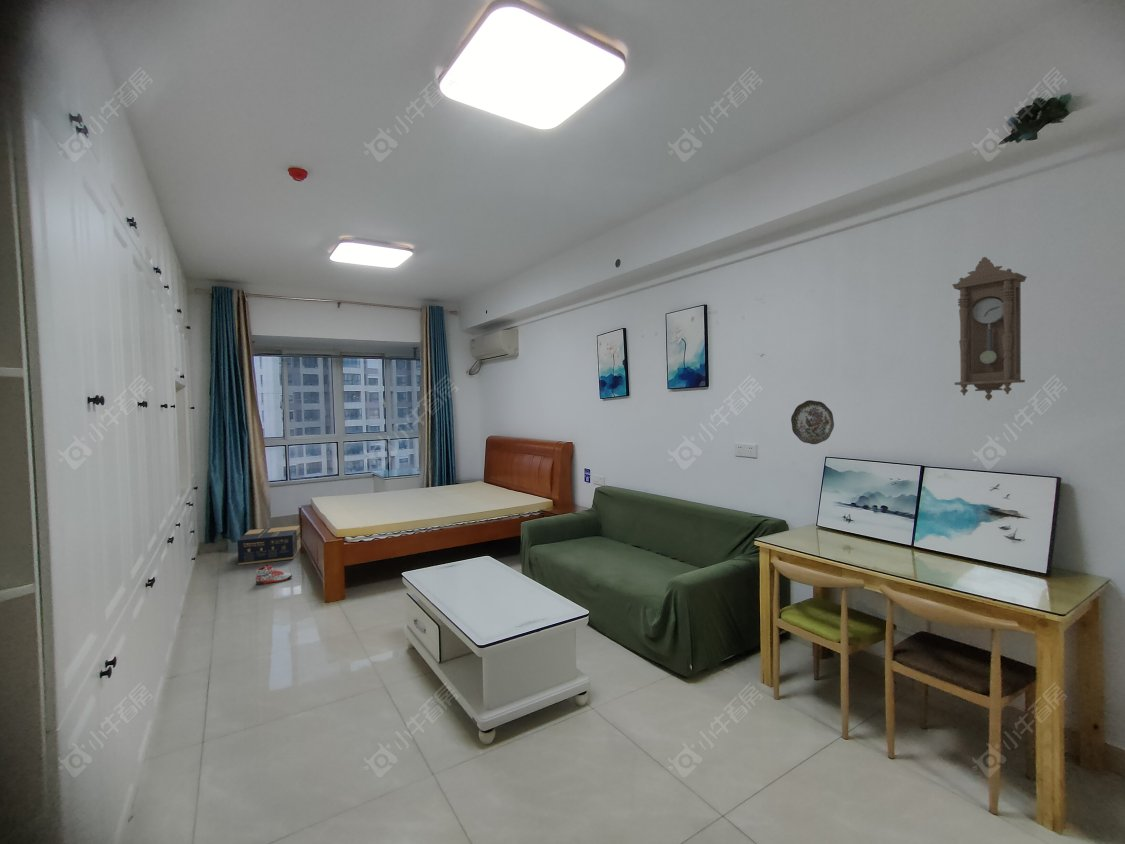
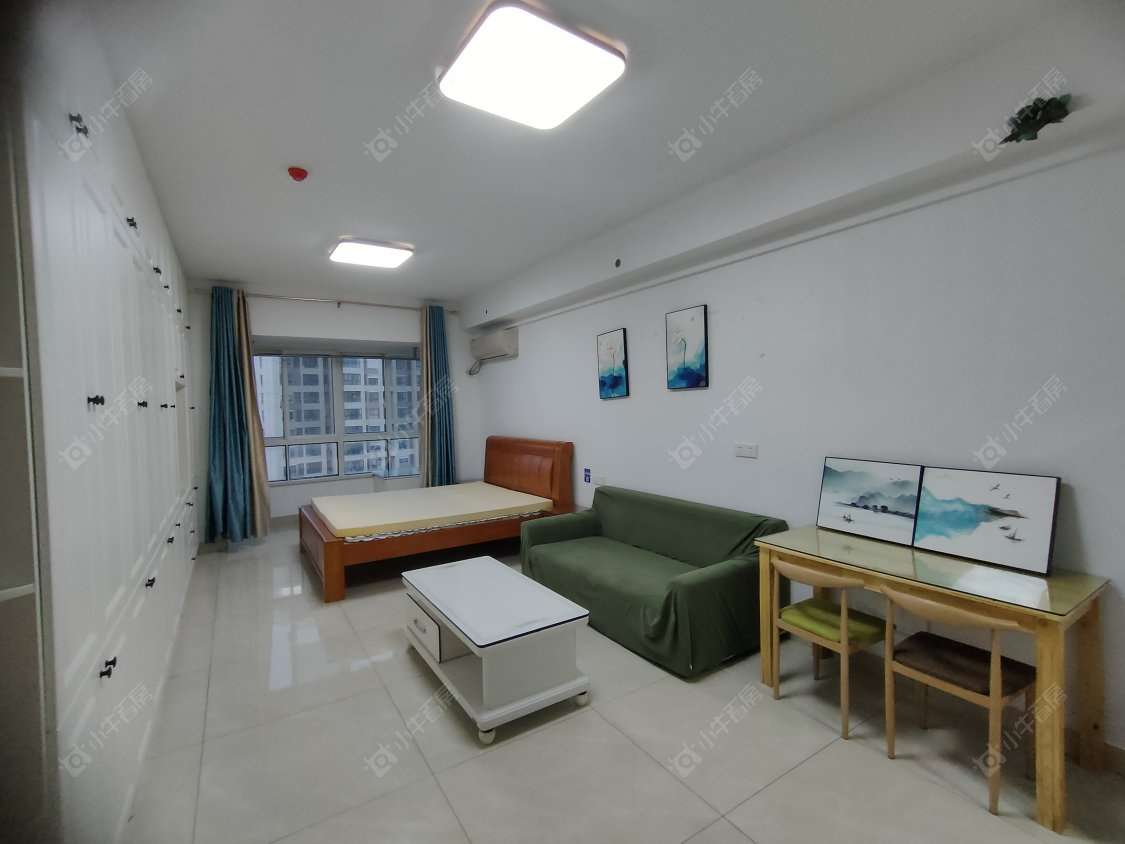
- decorative plate (812, 422)
- pendulum clock (988, 329)
- sneaker (274, 572)
- cardboard box (271, 543)
